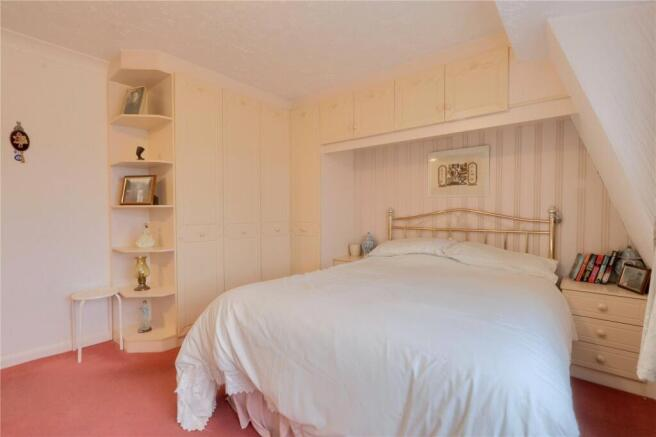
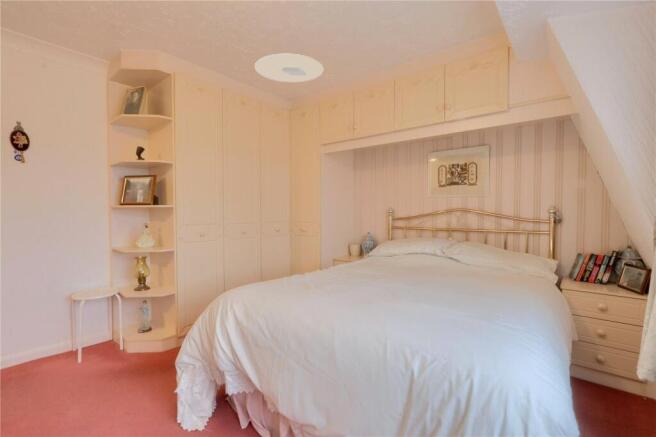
+ ceiling light (289, 66)
